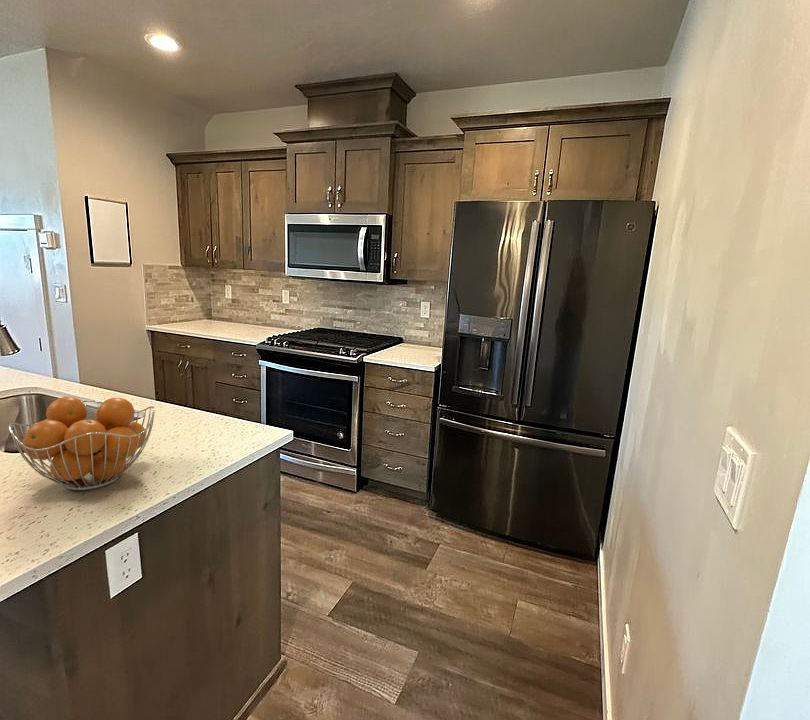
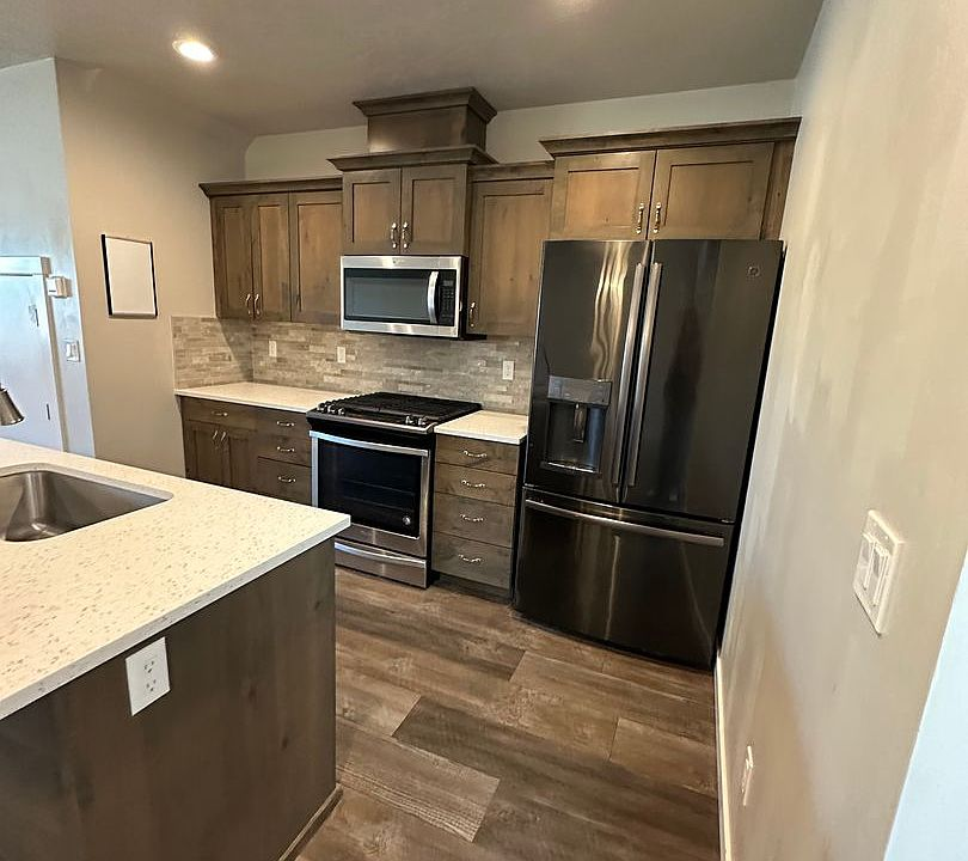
- fruit basket (89, 439)
